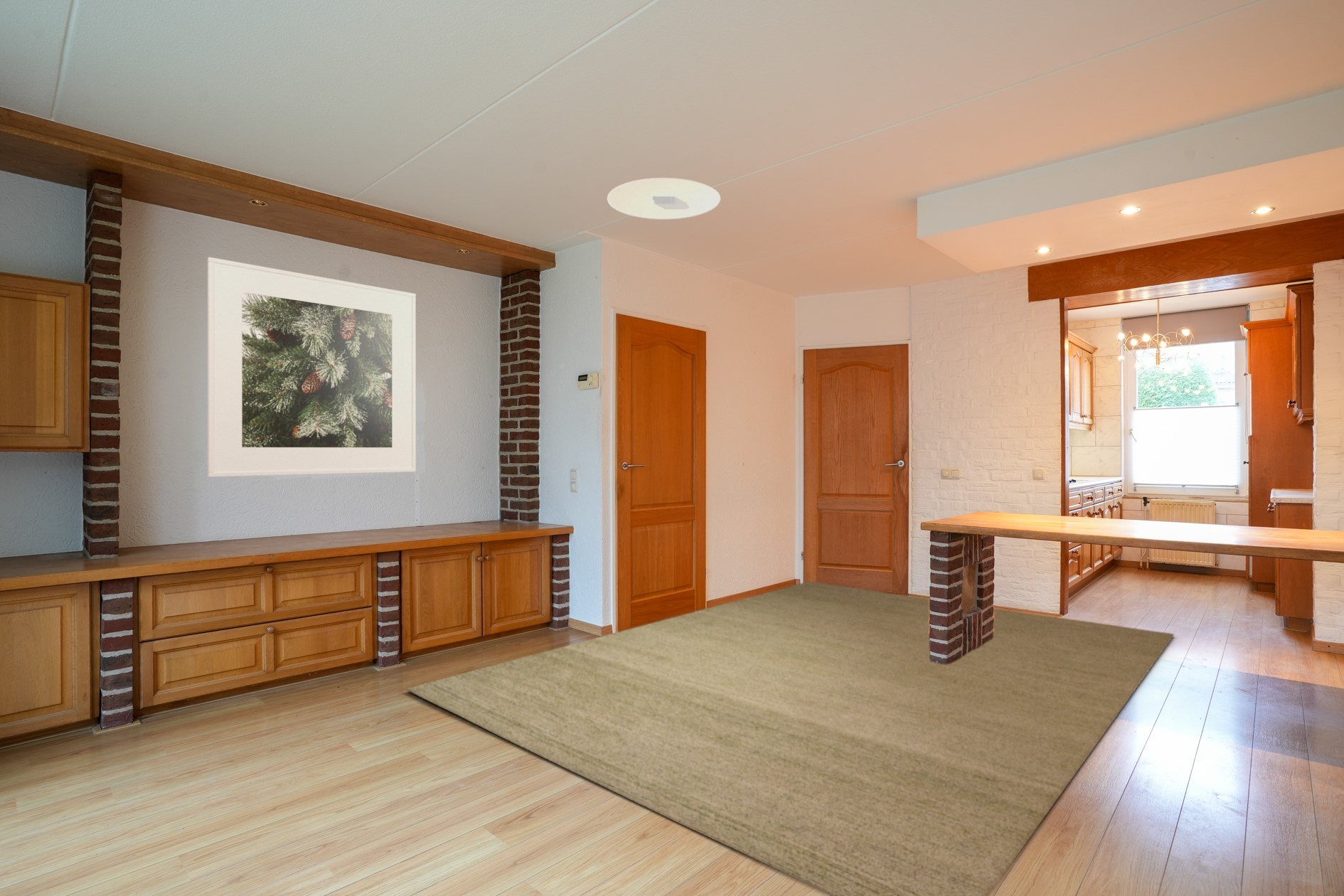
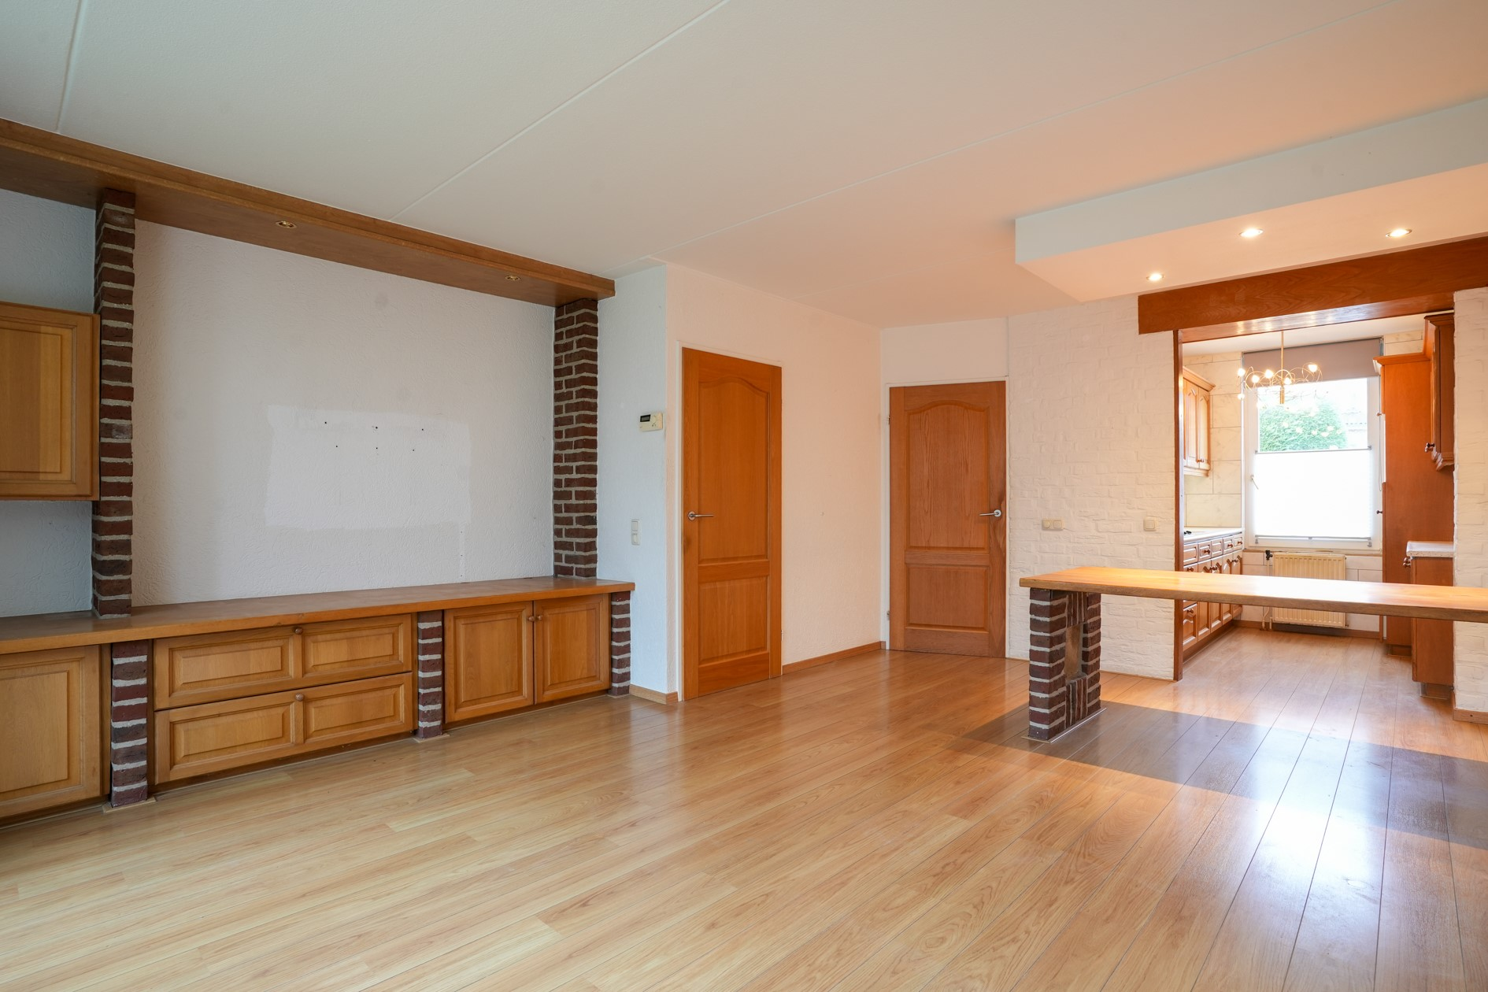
- ceiling light (663, 194)
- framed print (322, 375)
- rug (838, 658)
